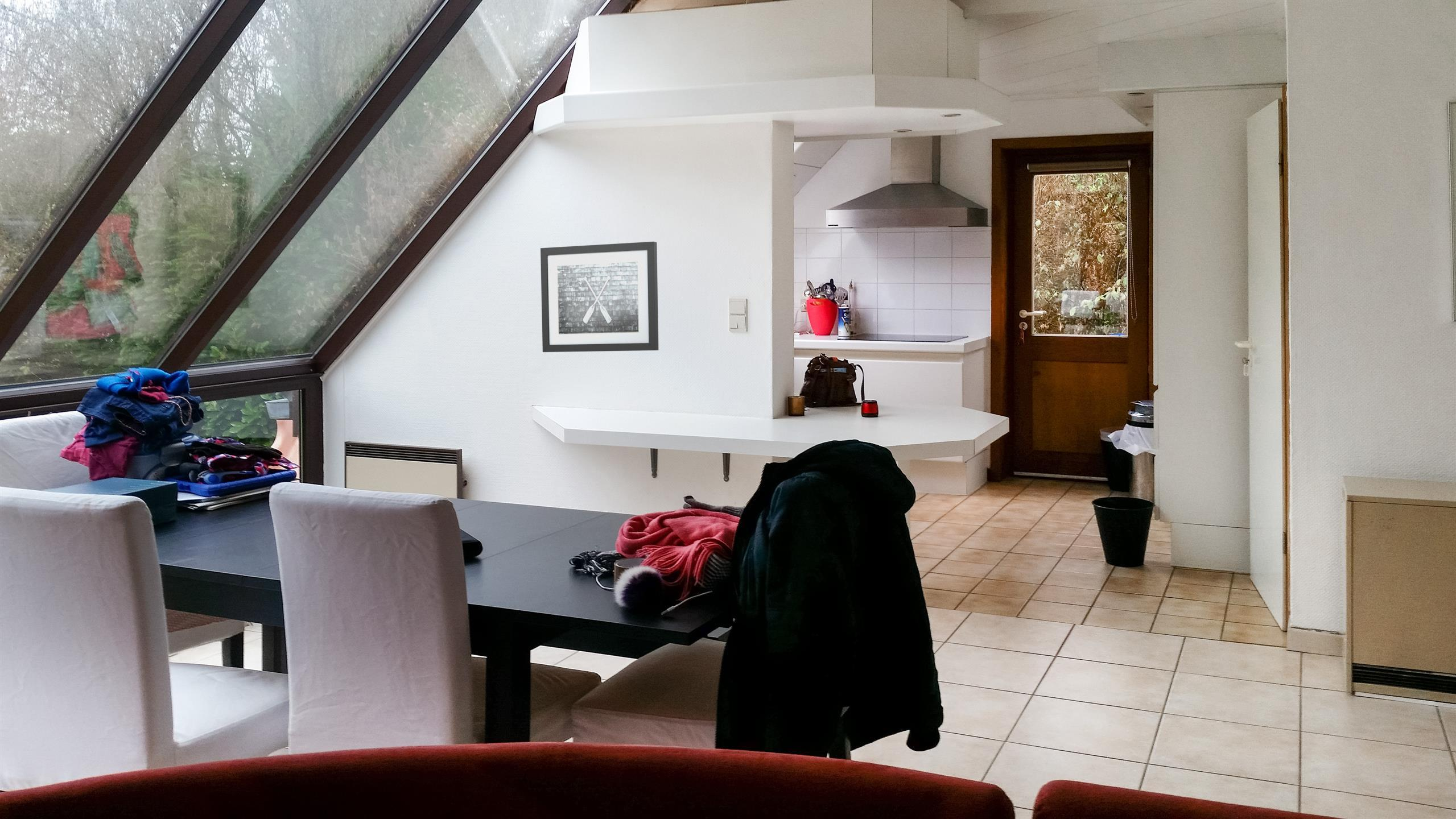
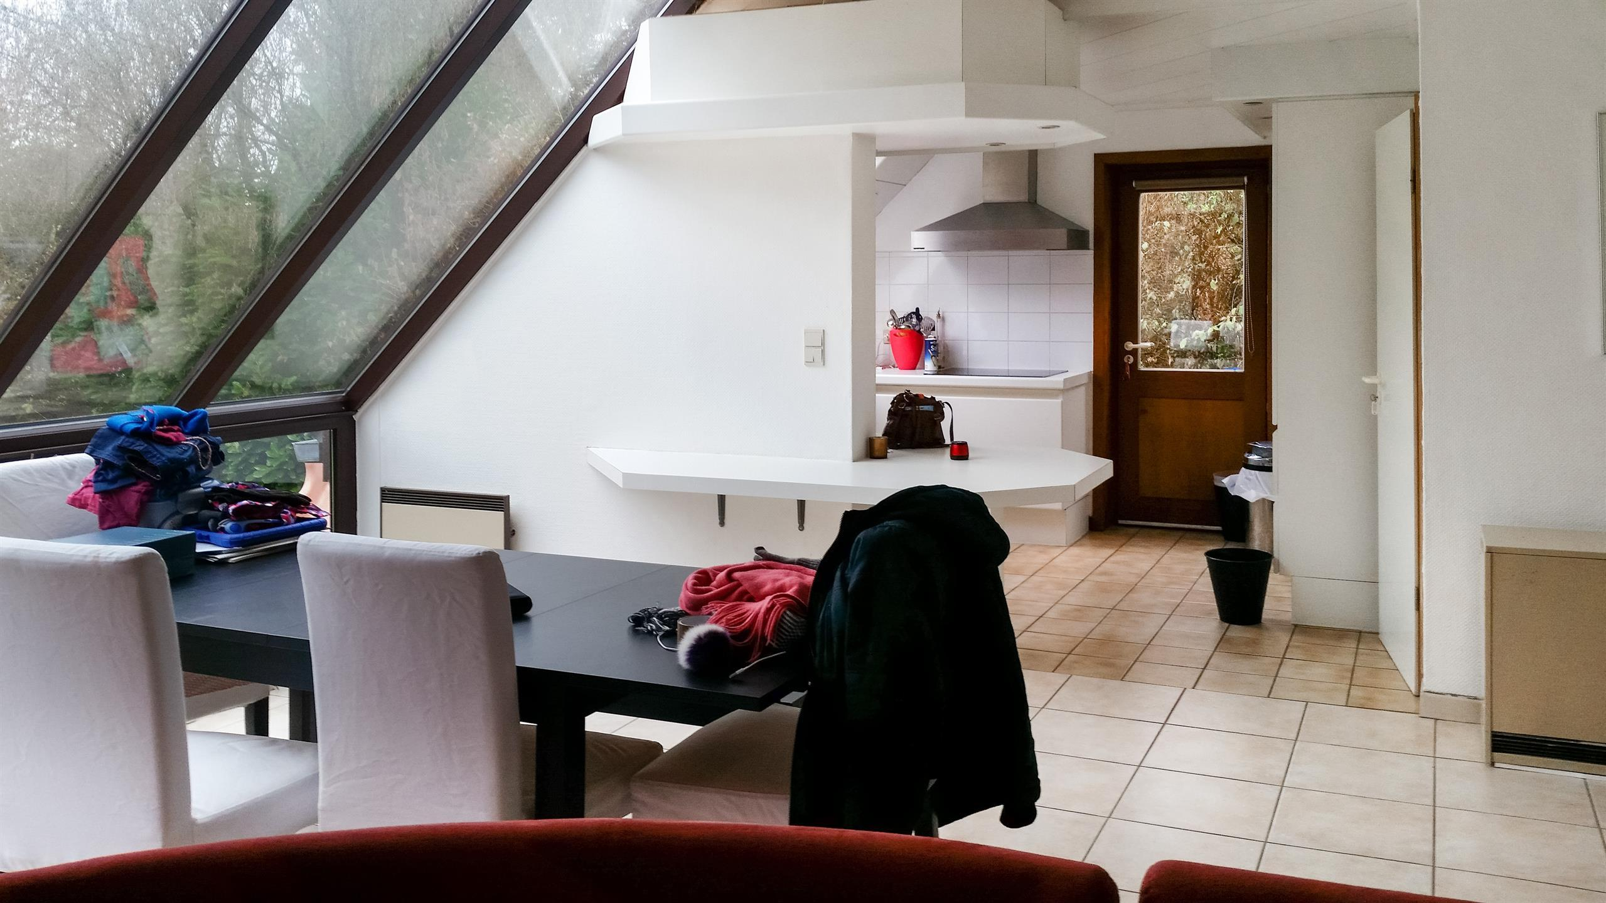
- wall art (598, 298)
